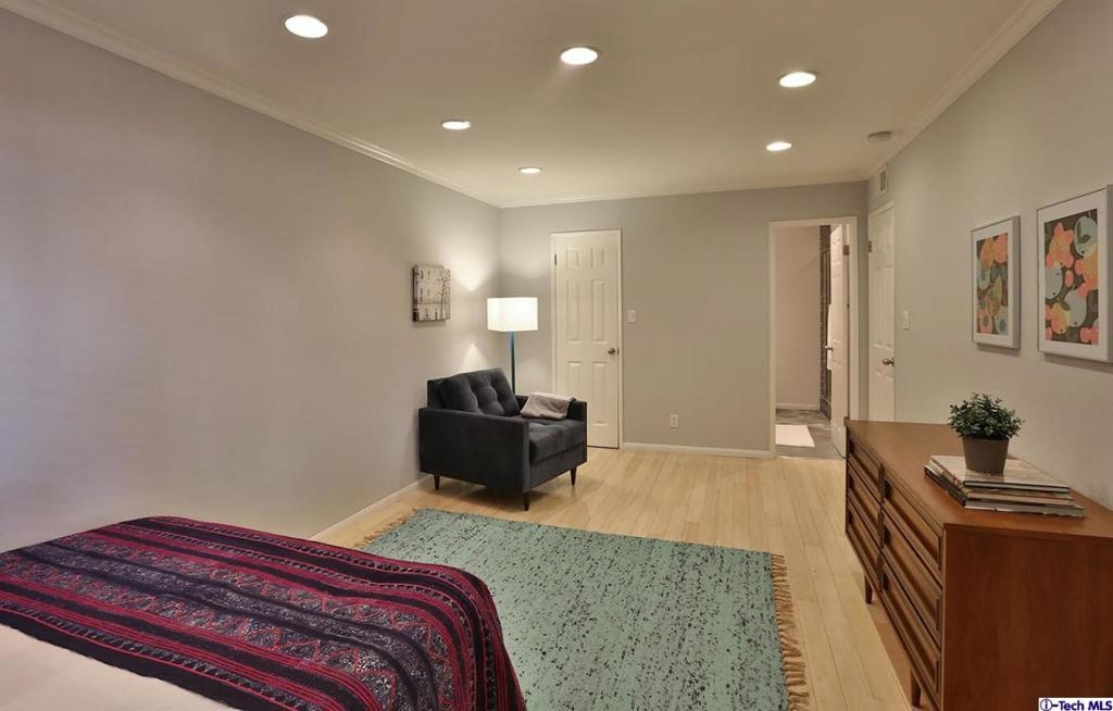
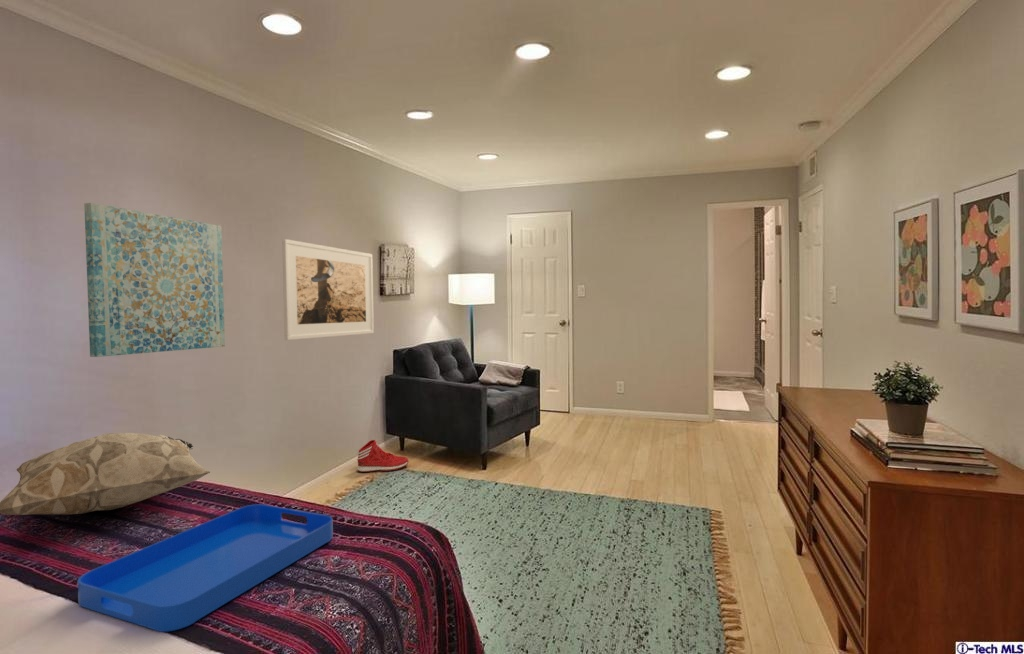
+ decorative pillow (112, 470)
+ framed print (333, 292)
+ serving tray (221, 554)
+ sneaker (382, 454)
+ wall art (163, 283)
